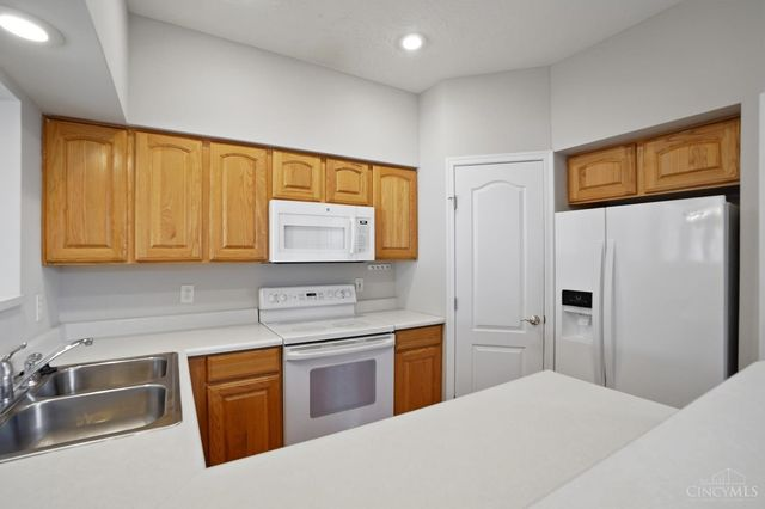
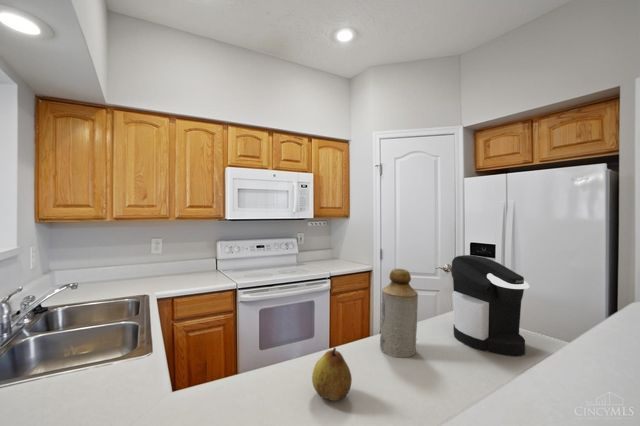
+ fruit (331, 368)
+ bottle (398, 309)
+ coffee maker (489, 300)
